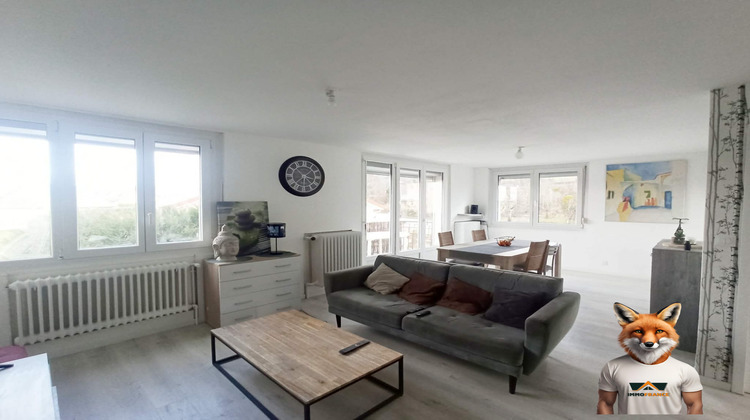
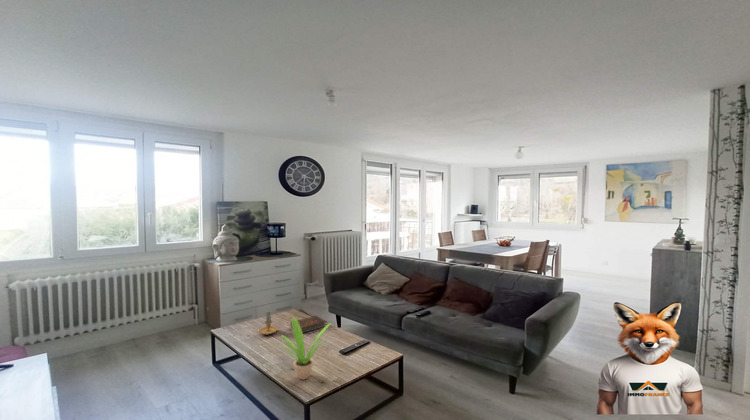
+ potted plant (304, 351)
+ book (308, 323)
+ candle (266, 321)
